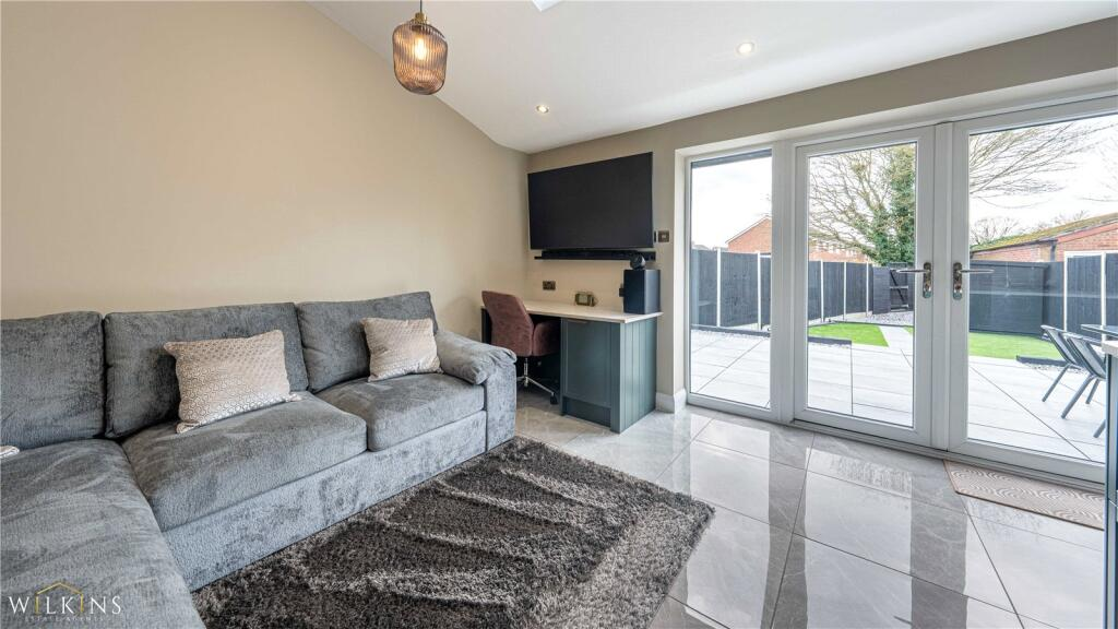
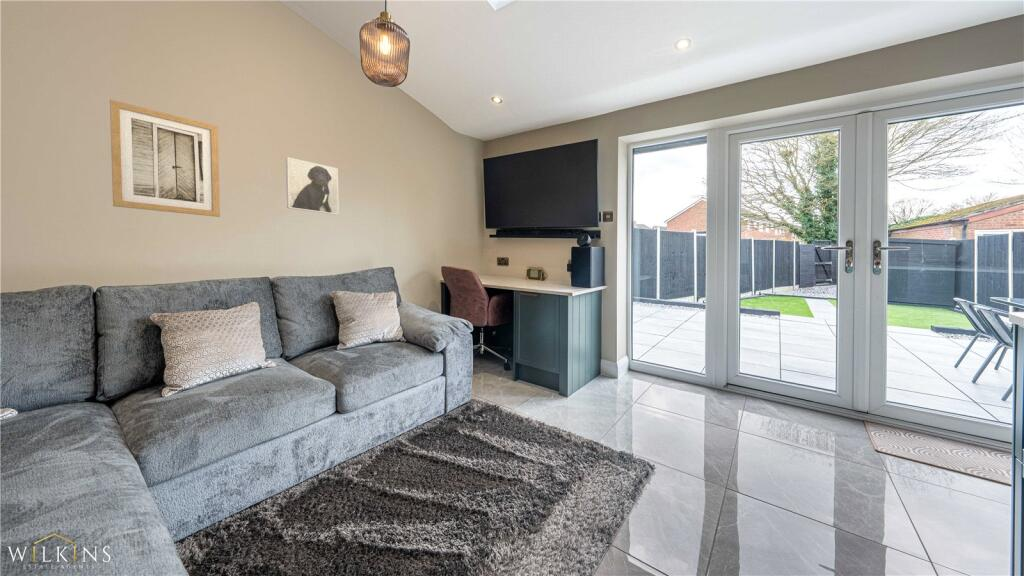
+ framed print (313, 187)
+ wall art (169, 163)
